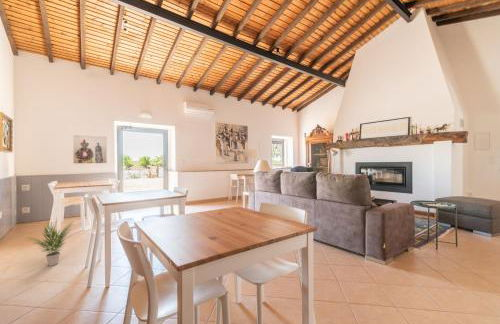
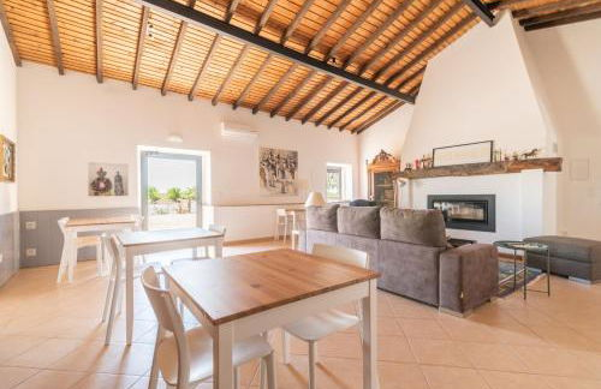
- potted plant (53, 243)
